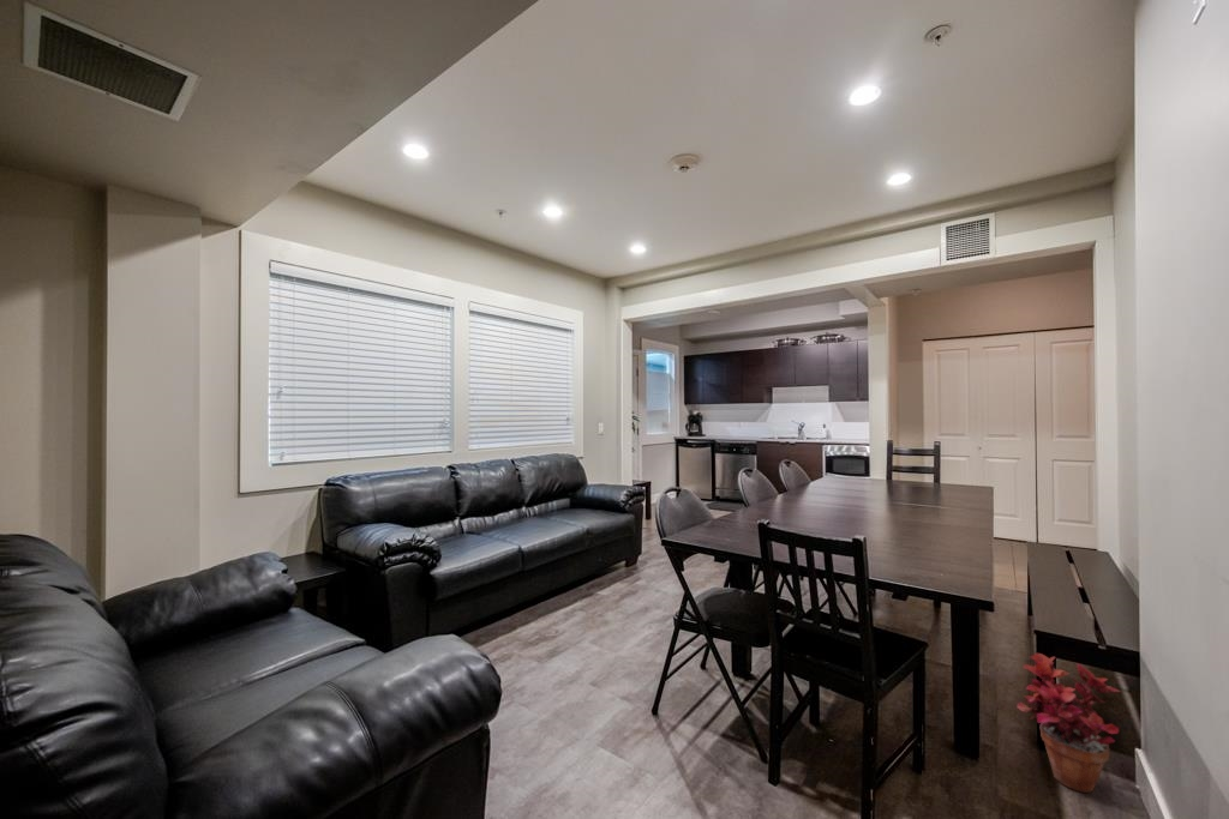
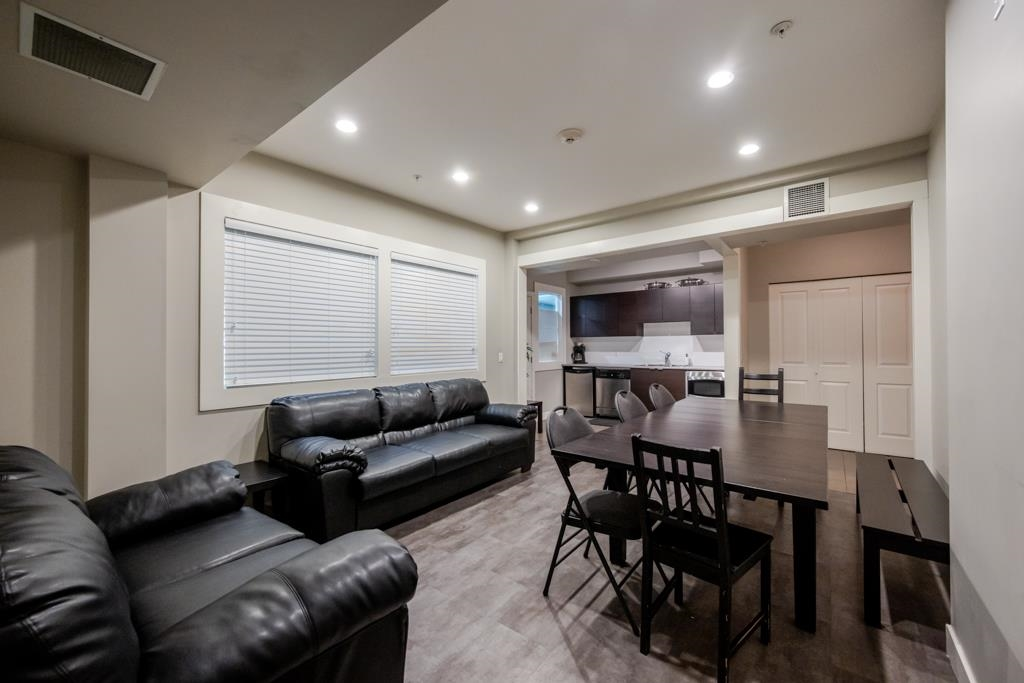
- potted plant (1067, 727)
